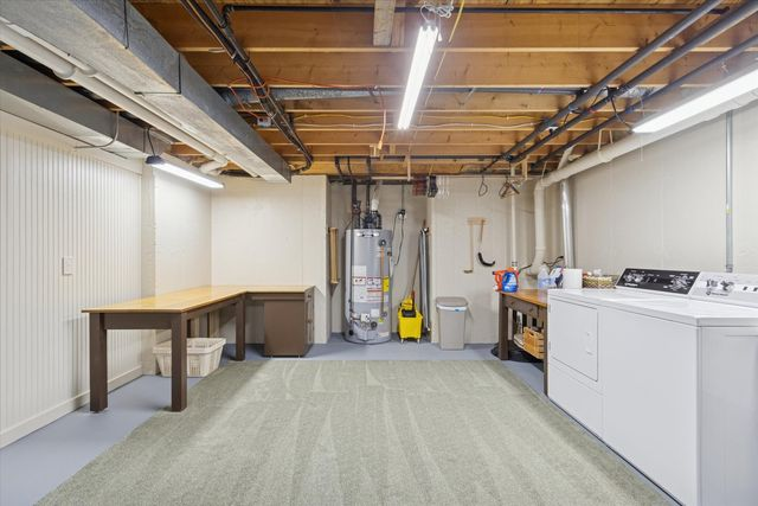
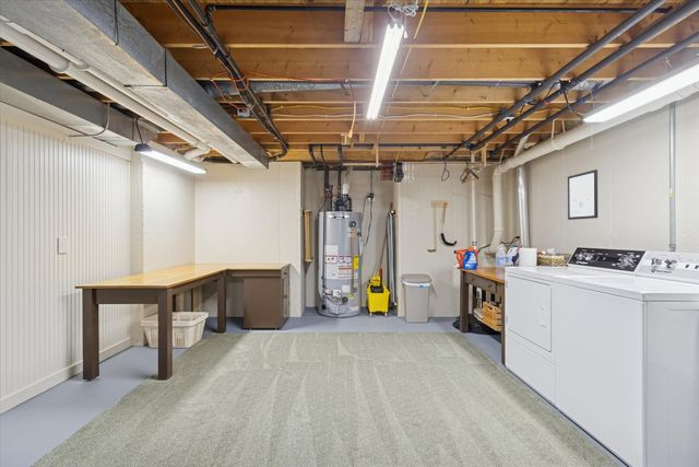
+ wall art (581, 196)
